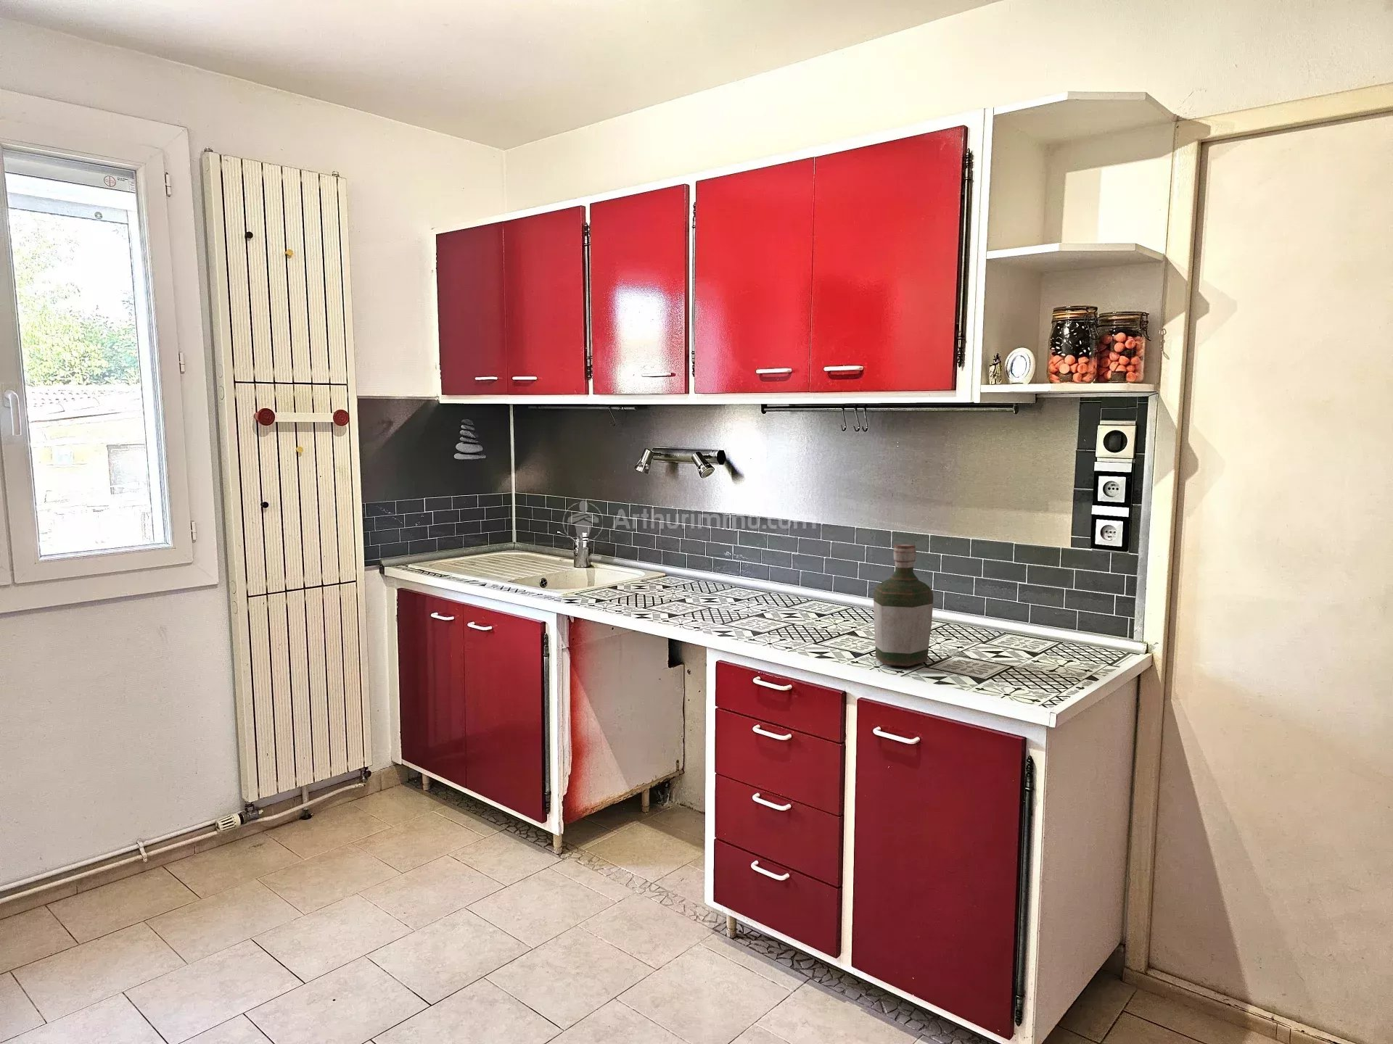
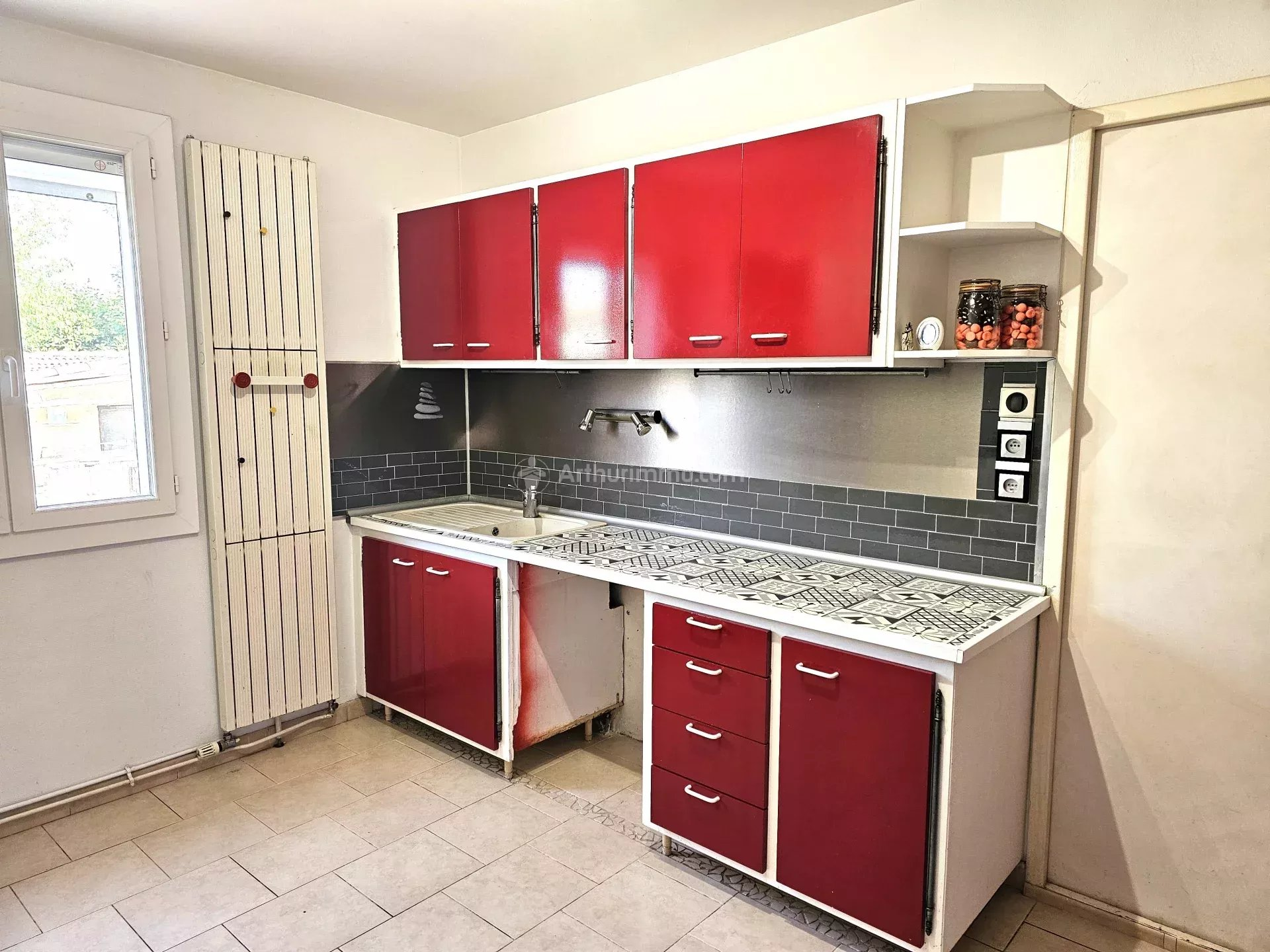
- bottle (903, 603)
